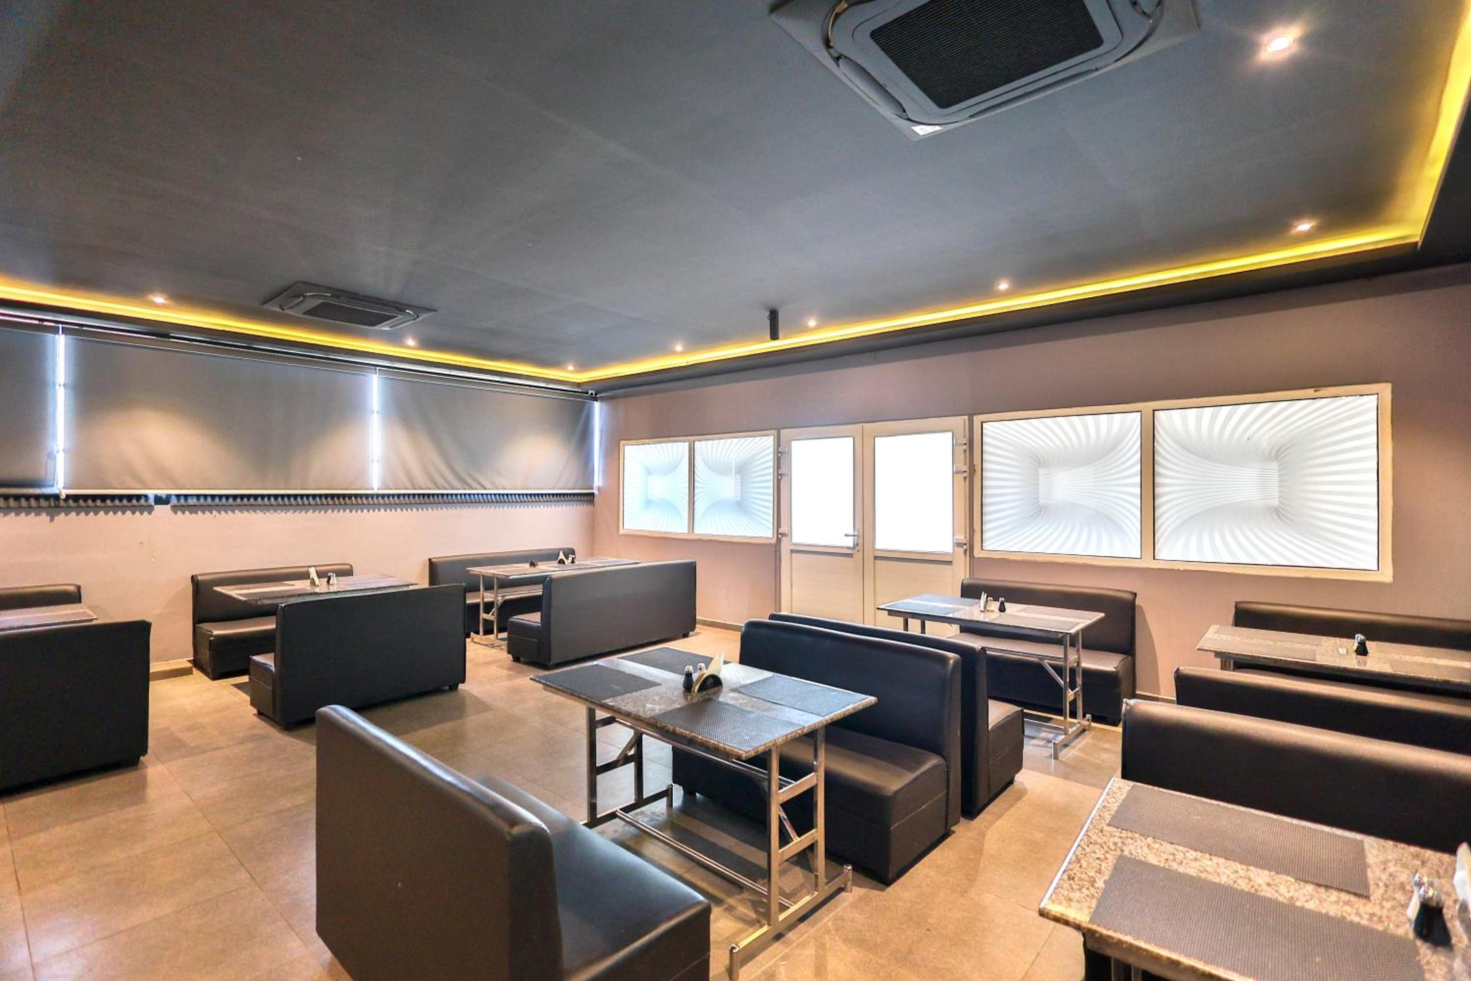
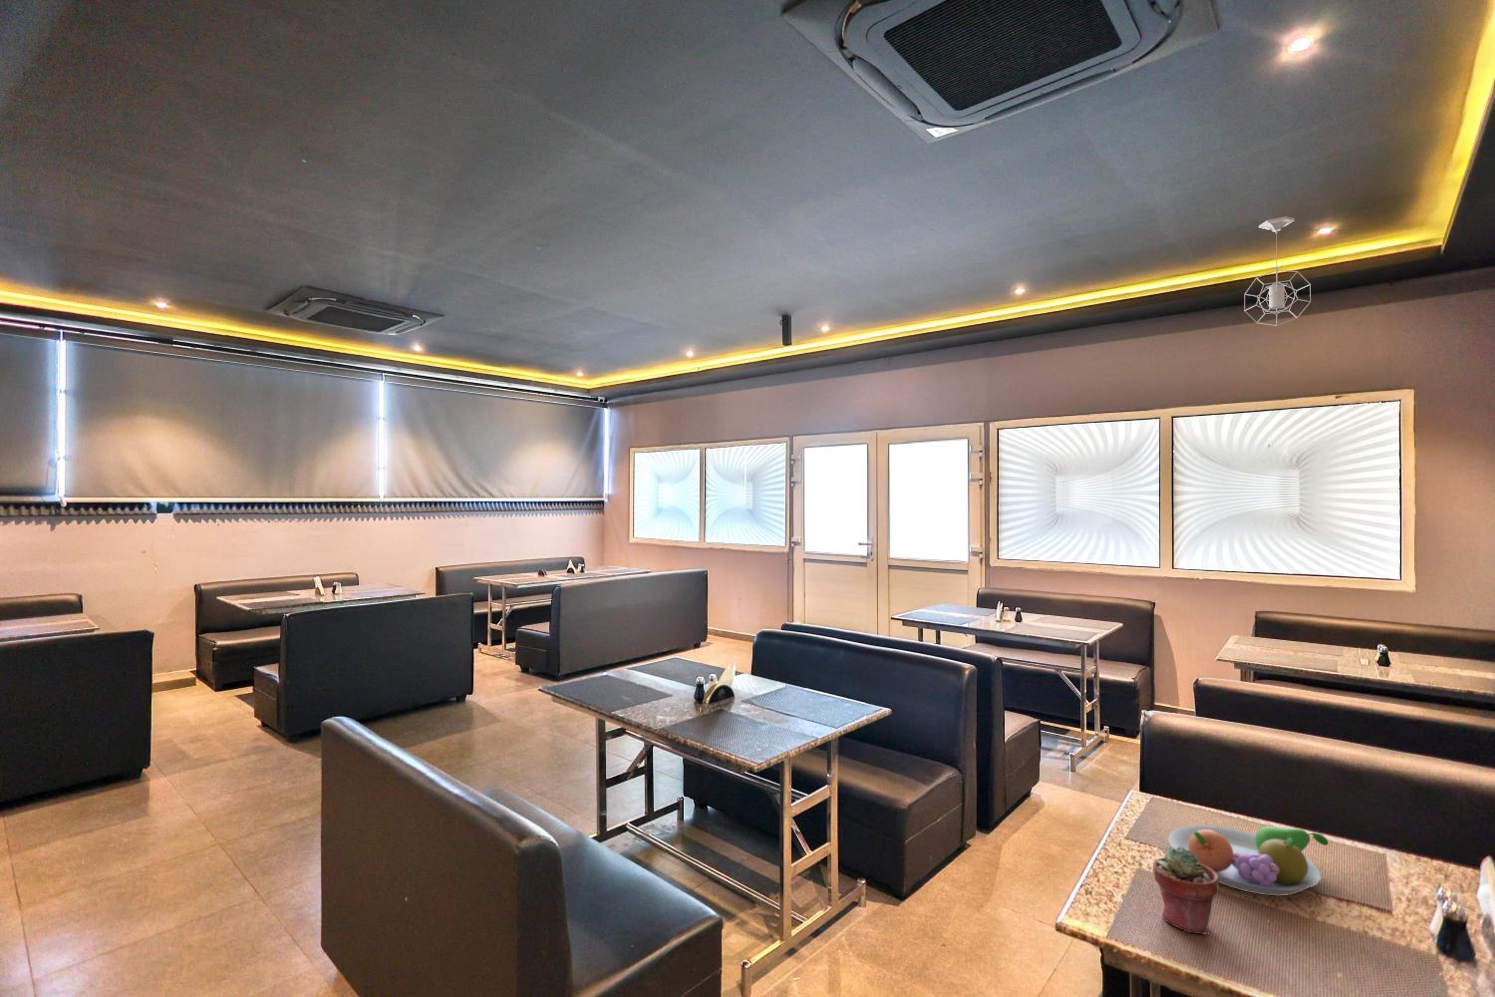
+ pendant light (1276, 274)
+ potted succulent (1185, 885)
+ fruit bowl (1247, 843)
